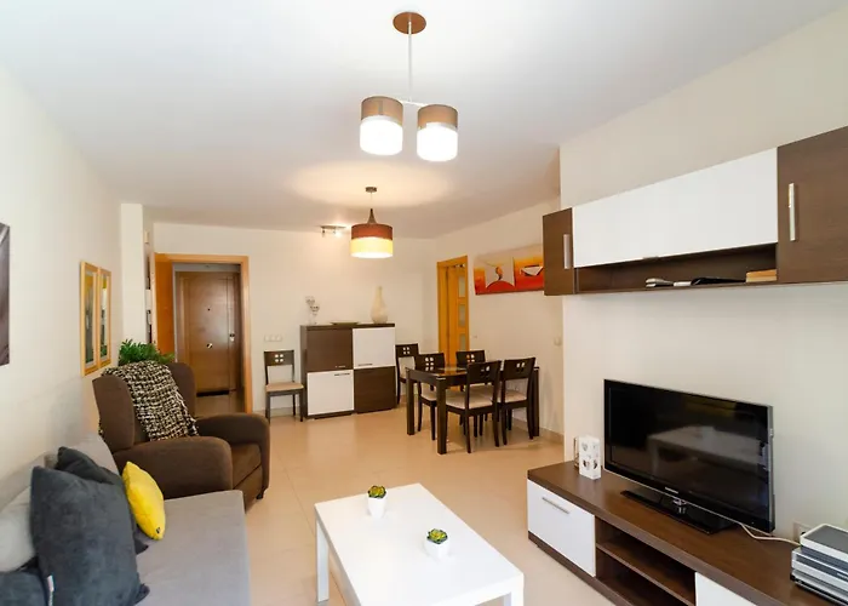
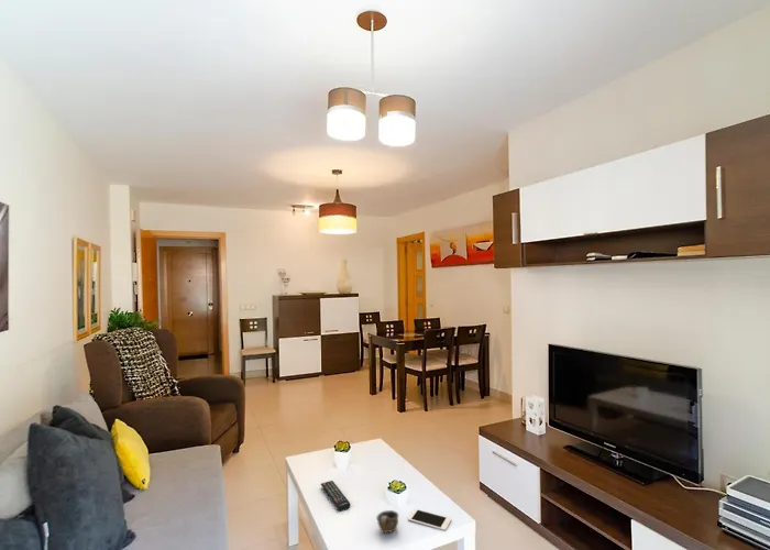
+ remote control (334, 494)
+ cup (386, 520)
+ cell phone (429, 519)
